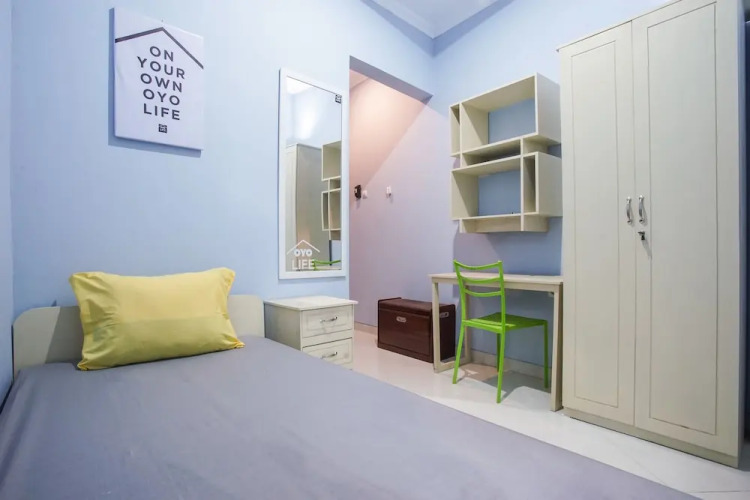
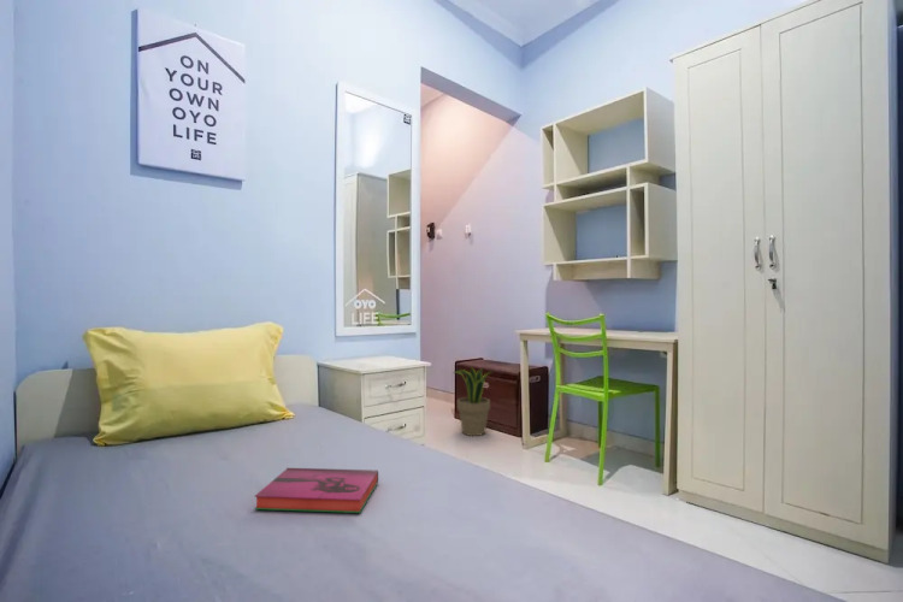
+ hardback book (320, 488)
+ potted plant (473, 400)
